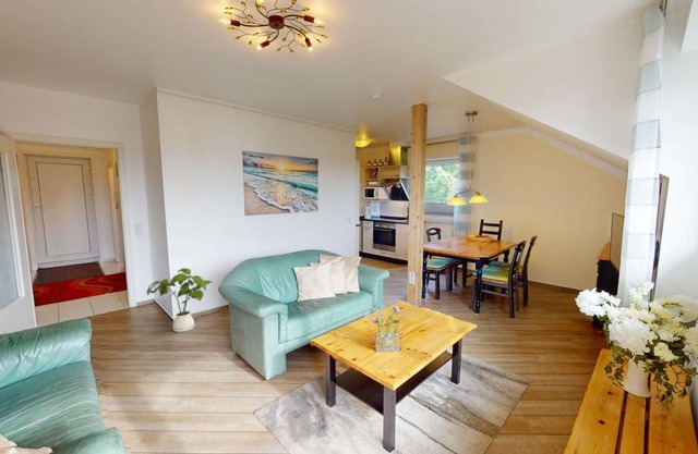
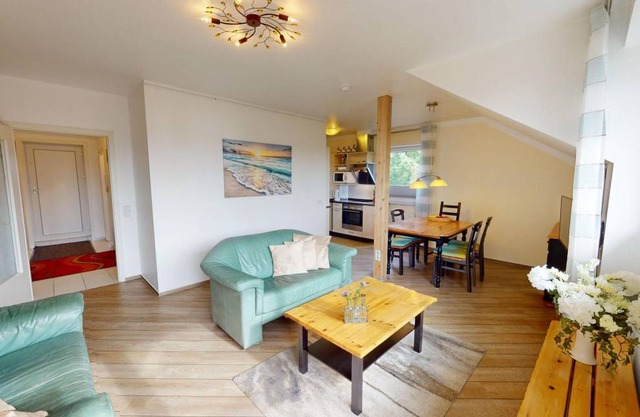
- house plant (188, 298)
